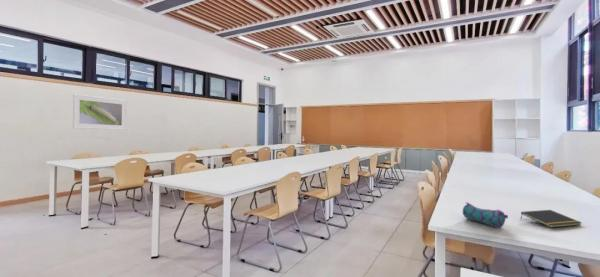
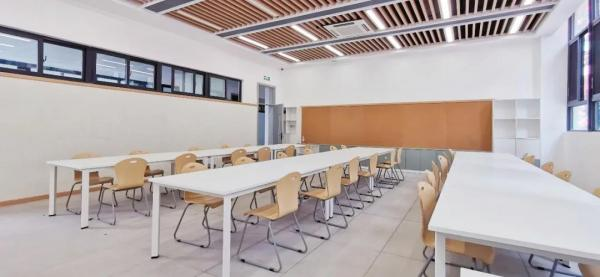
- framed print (101, 113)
- notepad (550, 218)
- pencil case (483, 214)
